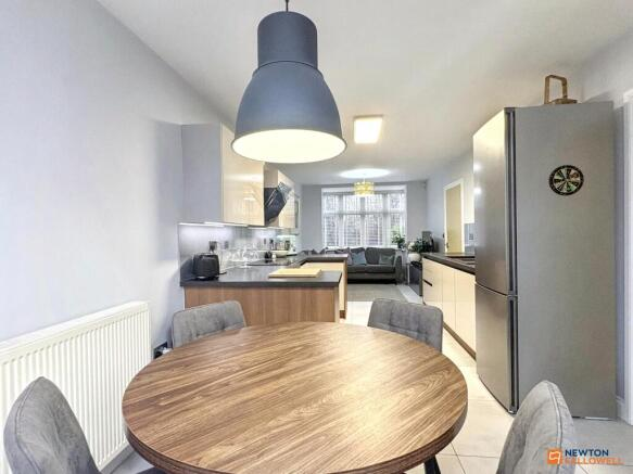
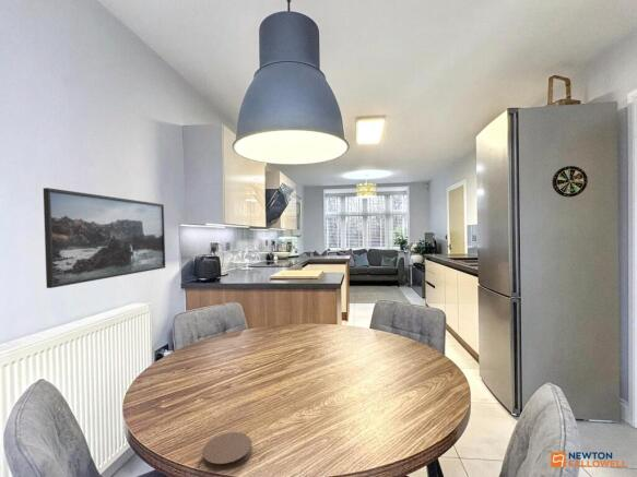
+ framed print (118, 237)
+ coaster (227, 450)
